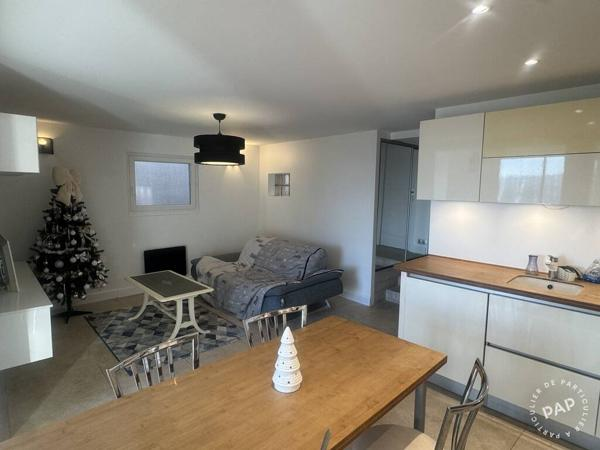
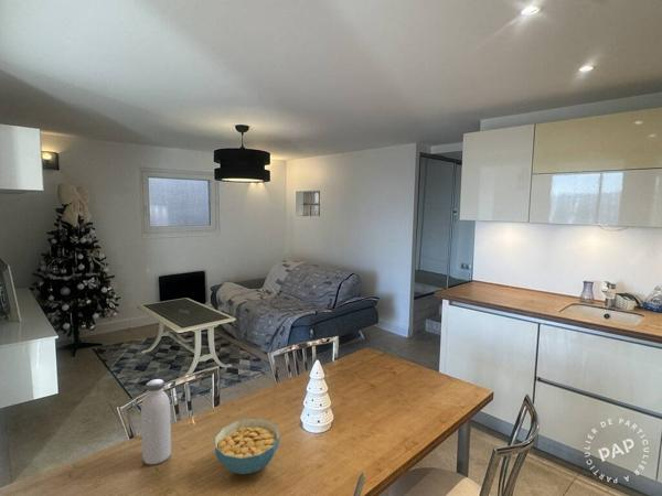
+ cereal bowl (247, 451)
+ water bottle (156, 419)
